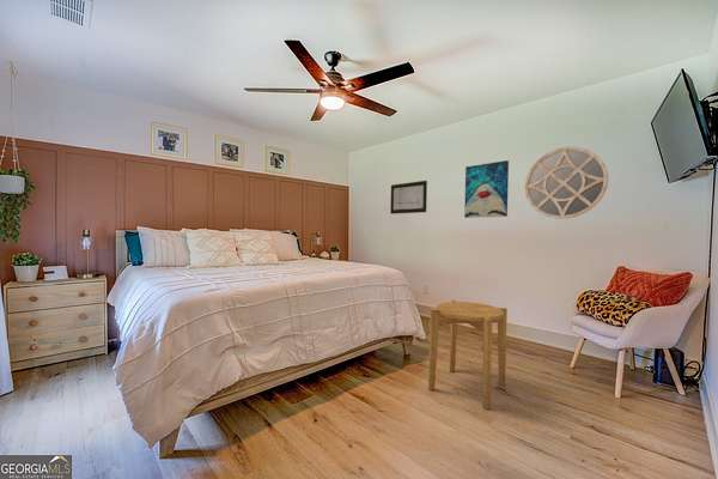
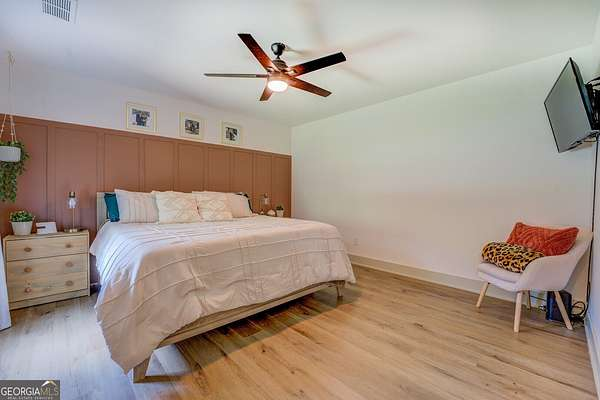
- home mirror (562, 183)
- wall art (407, 198)
- wall art (485, 190)
- side table (455, 347)
